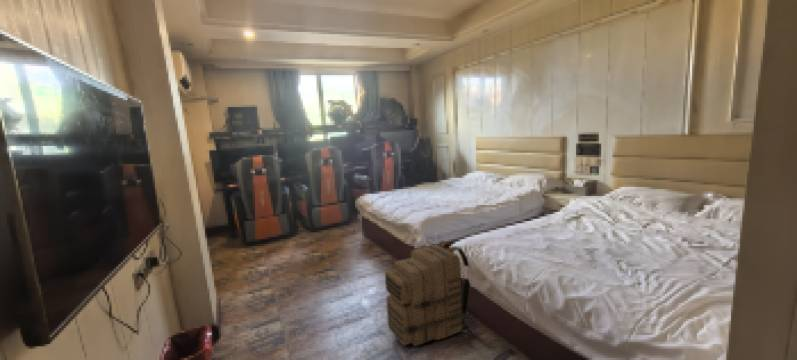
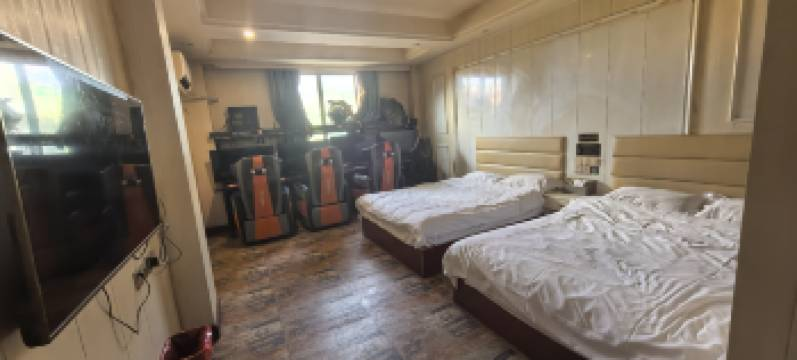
- backpack (428, 289)
